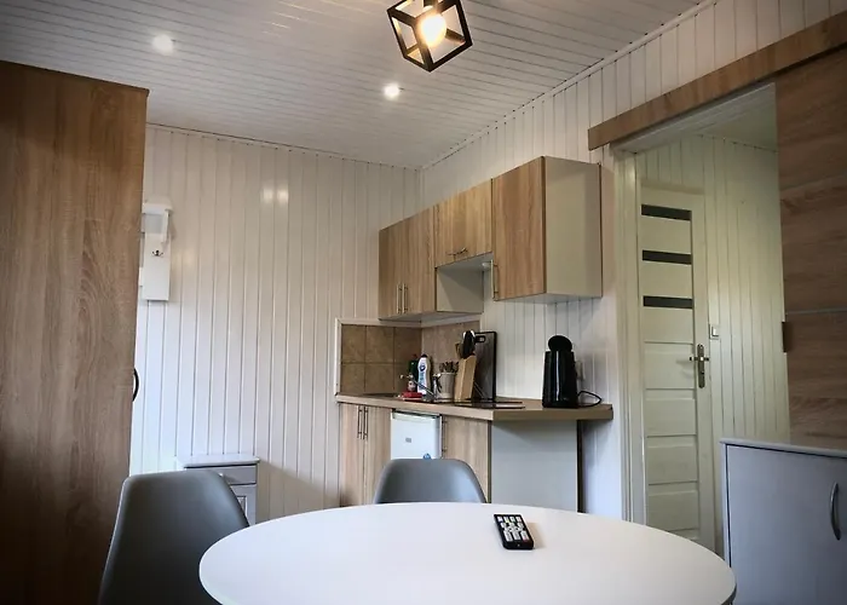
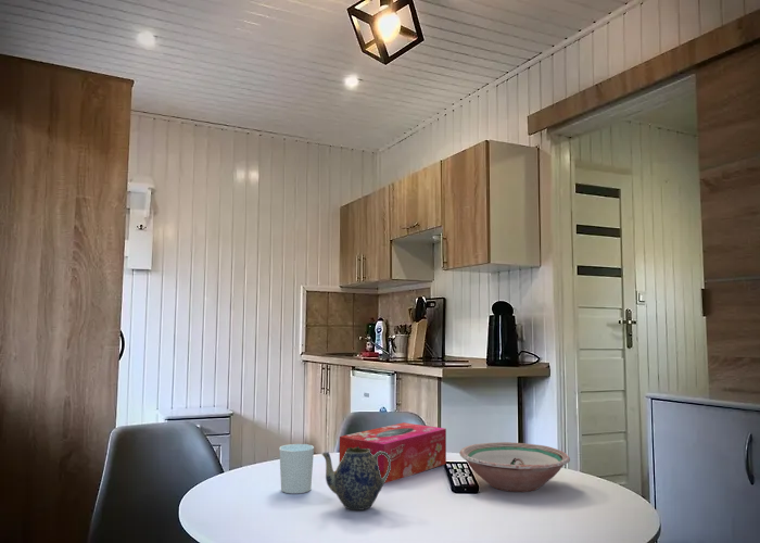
+ teapot (355, 476)
+ bowl (514, 468)
+ tissue box (394, 450)
+ cup (295, 468)
